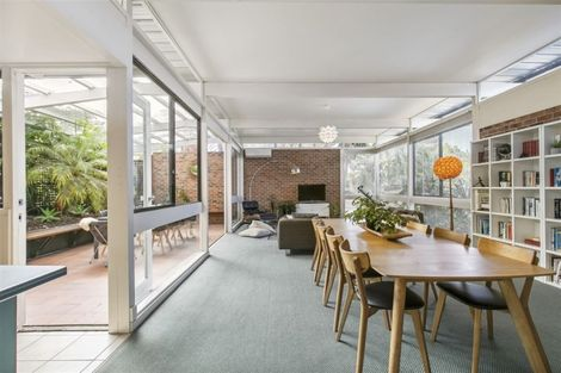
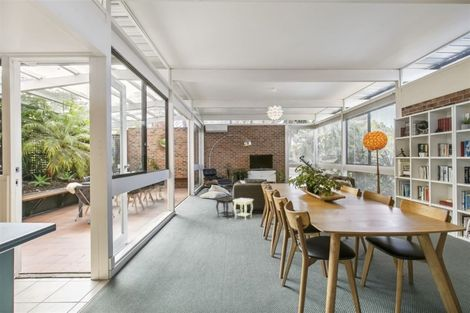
+ side table (234, 208)
